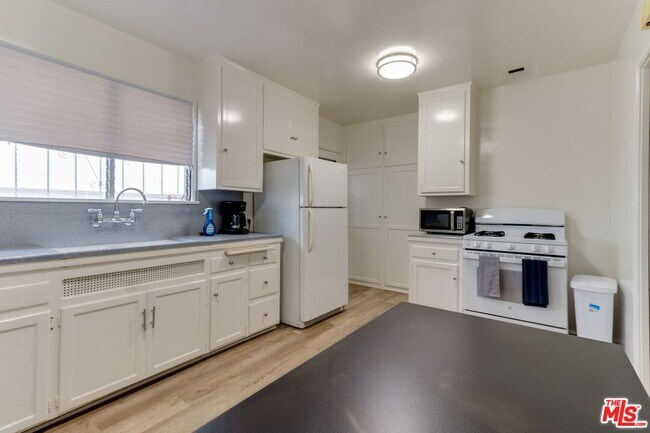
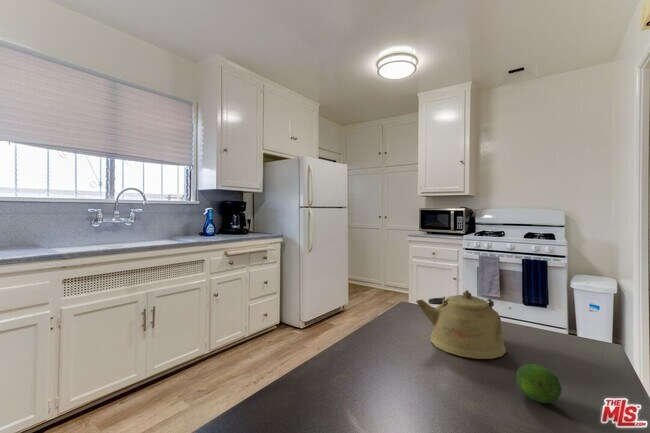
+ fruit (536, 382)
+ kettle (458, 316)
